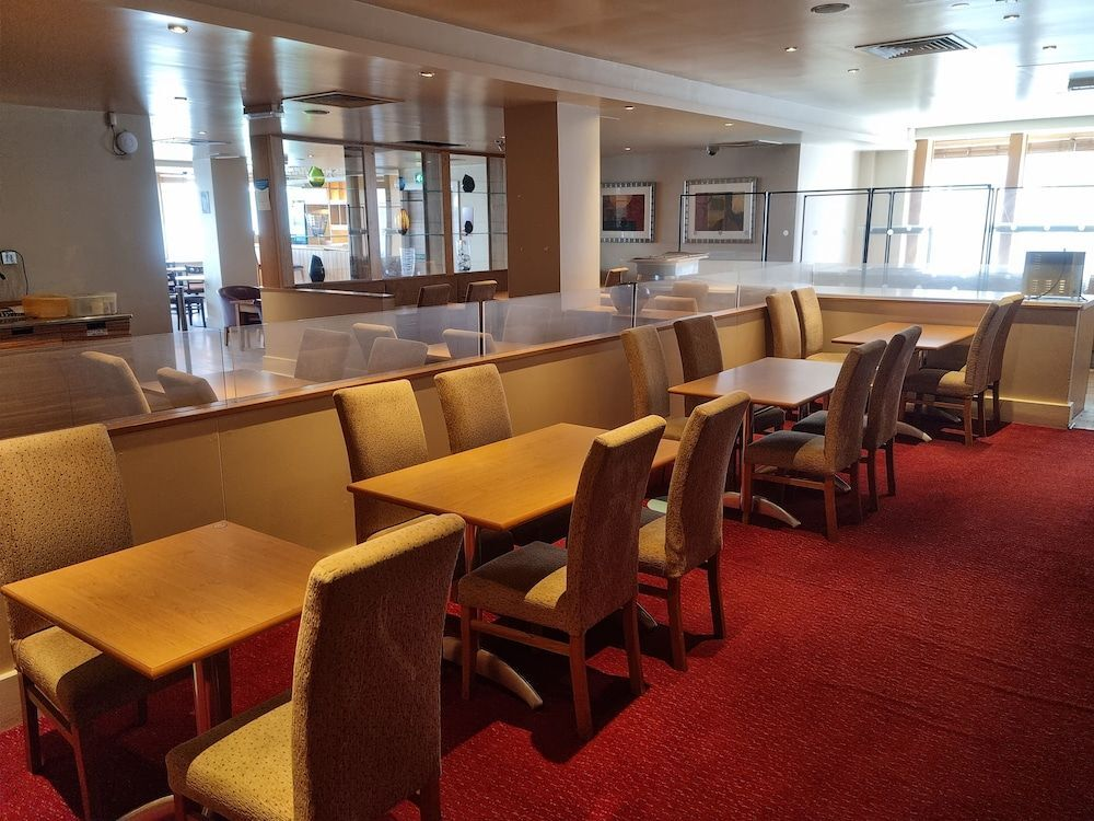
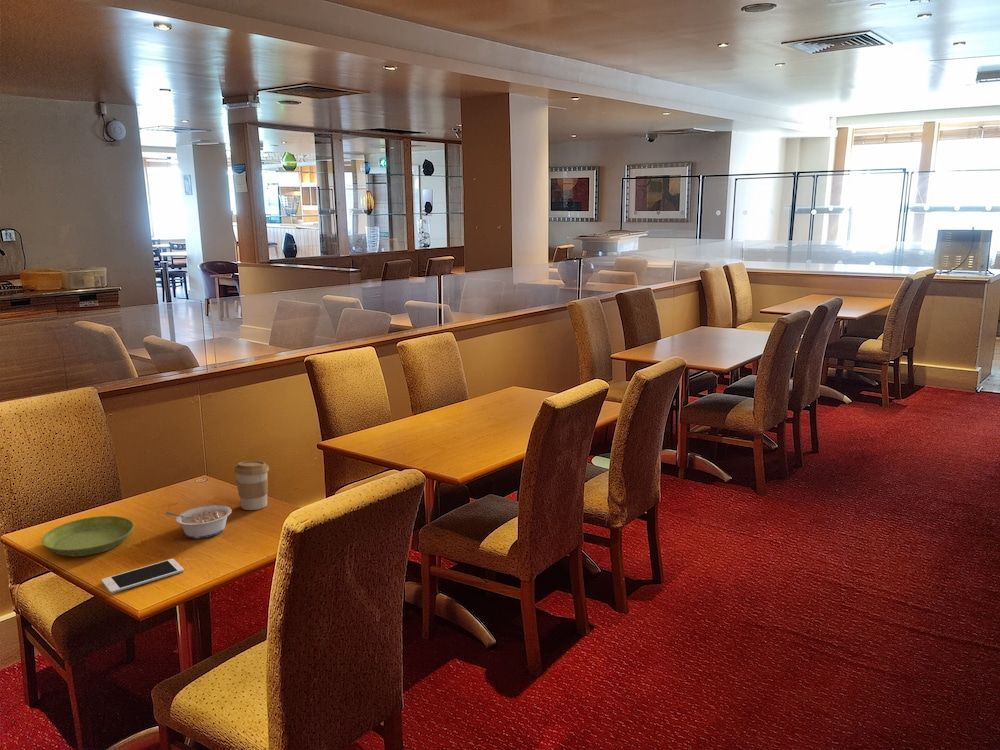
+ coffee cup (252, 483)
+ cell phone (143, 575)
+ saucer (89, 537)
+ legume (202, 521)
